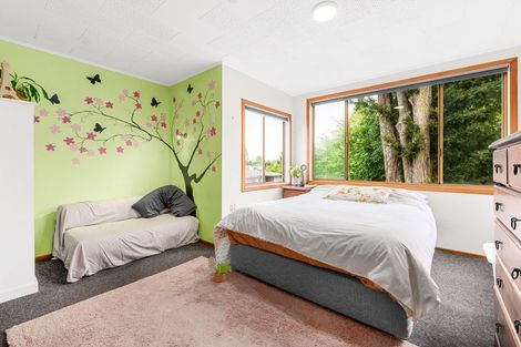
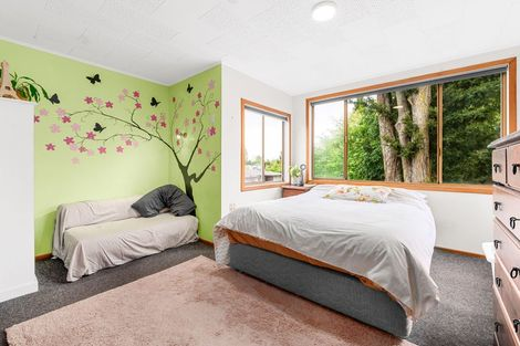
- decorative plant (221, 266)
